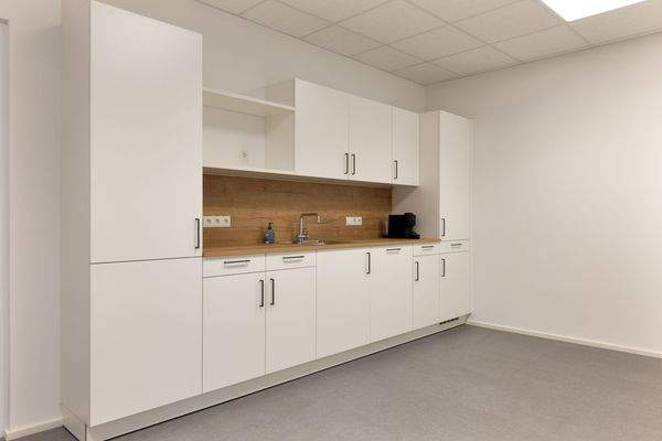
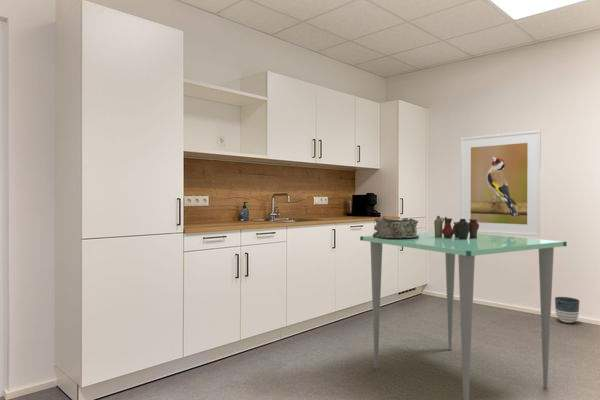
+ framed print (497, 184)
+ planter (566, 310)
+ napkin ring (395, 227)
+ dining table (460, 308)
+ vase (455, 226)
